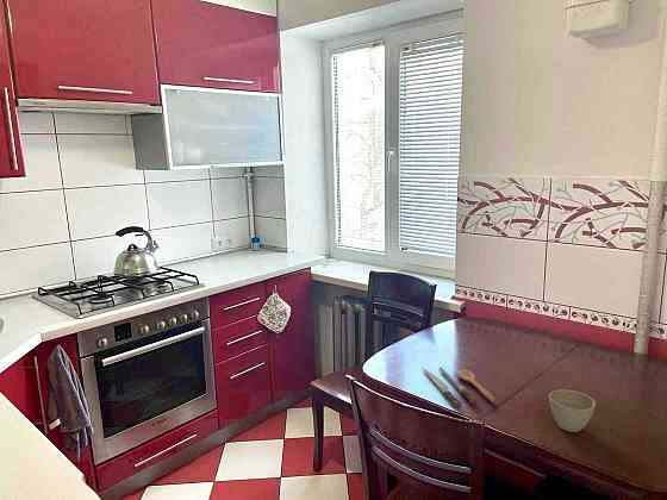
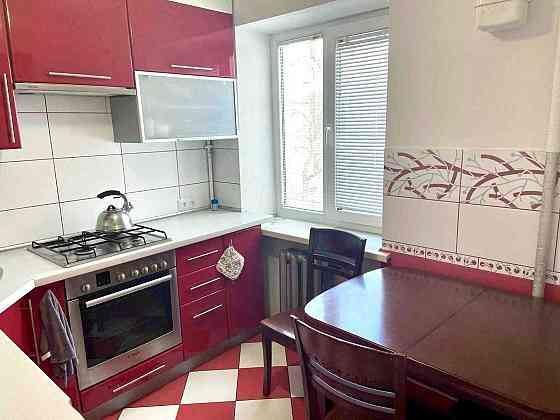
- flower pot (571, 412)
- spoon (457, 383)
